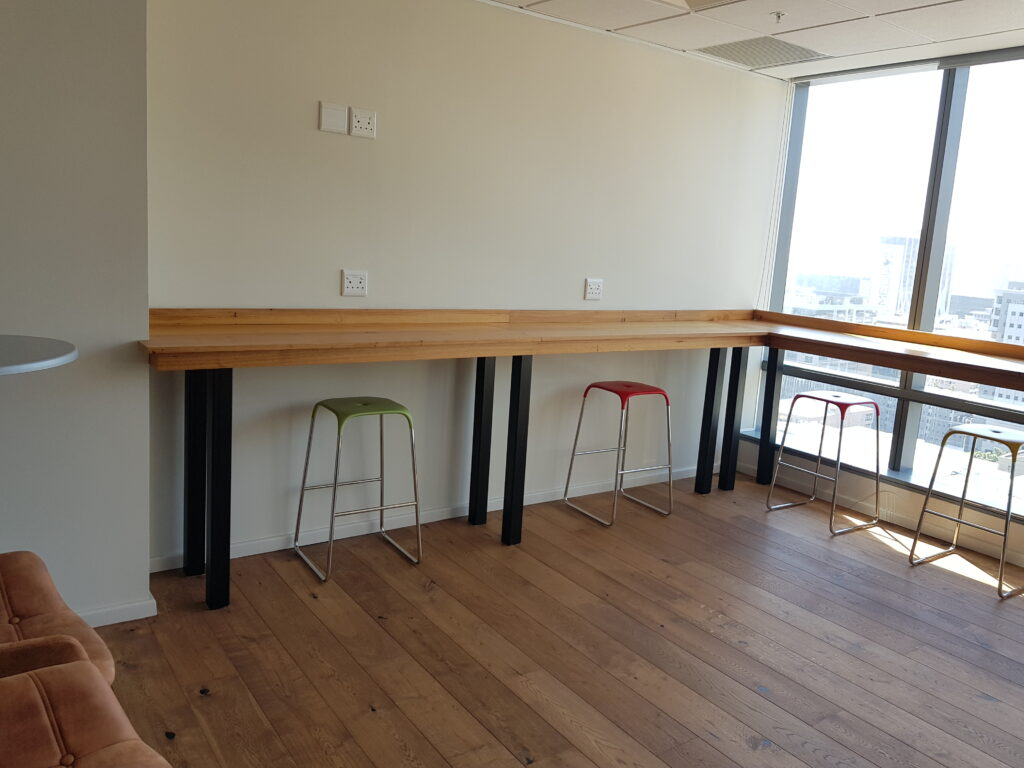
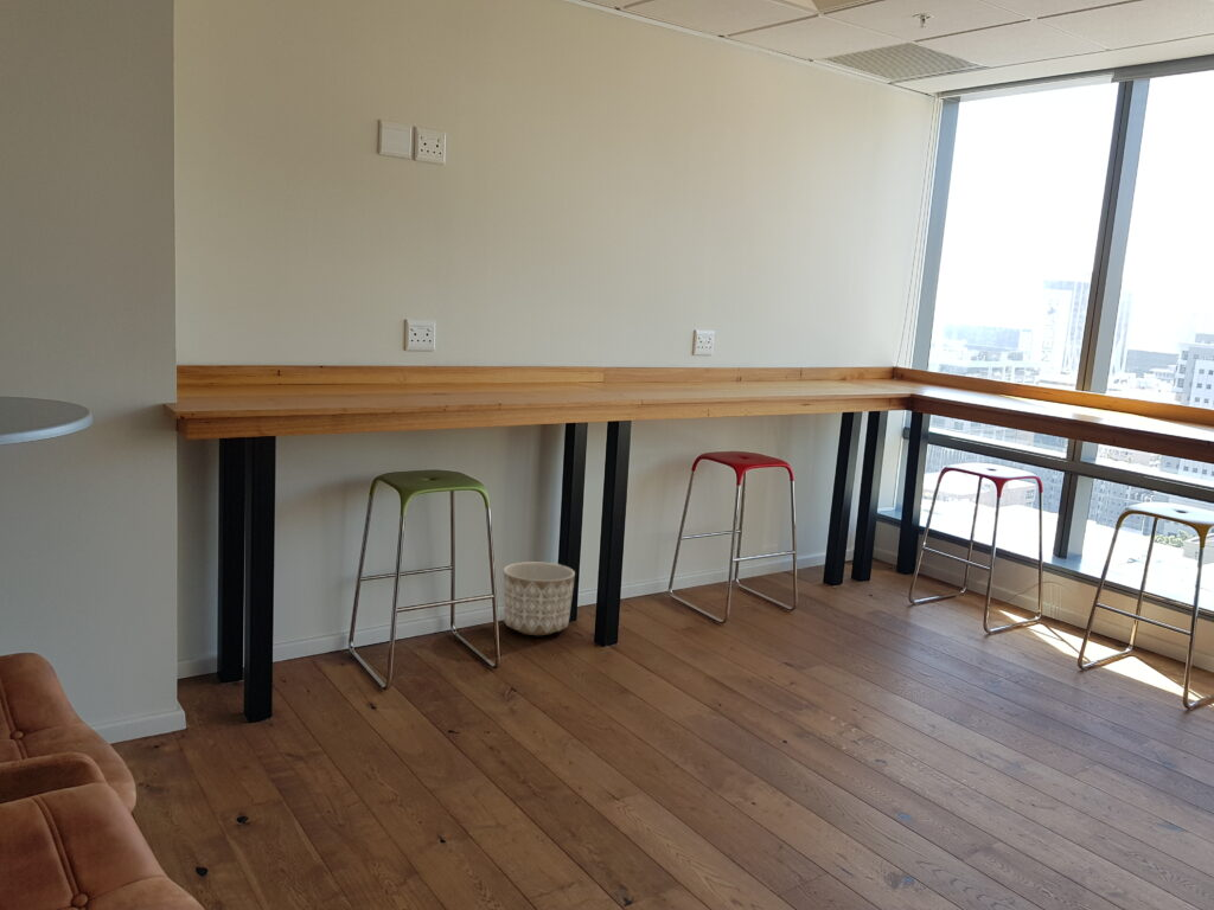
+ planter (537, 600)
